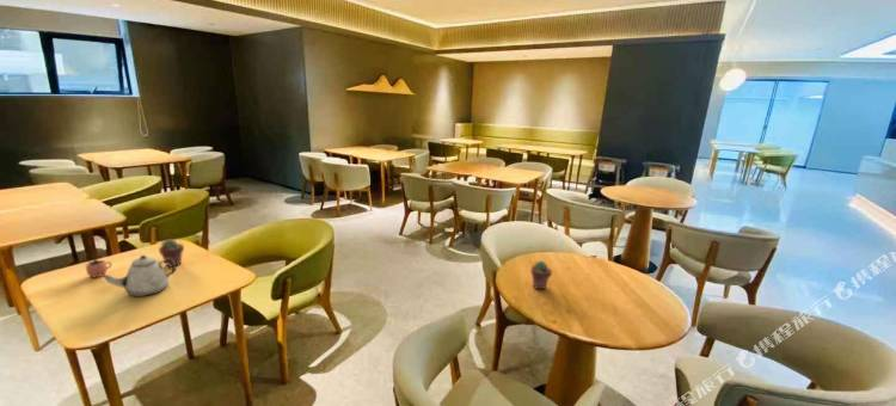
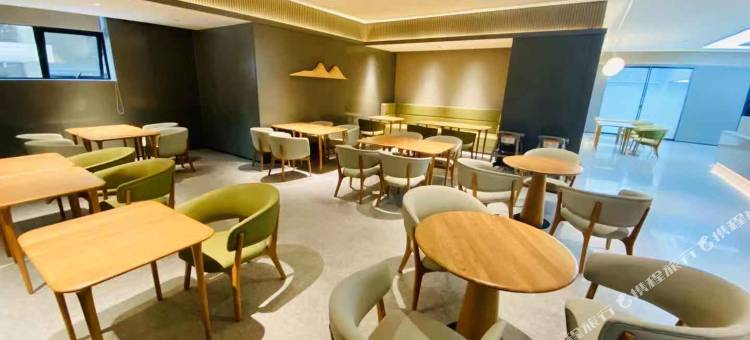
- potted succulent (171, 251)
- teapot (140, 273)
- cocoa (98, 262)
- potted succulent (540, 273)
